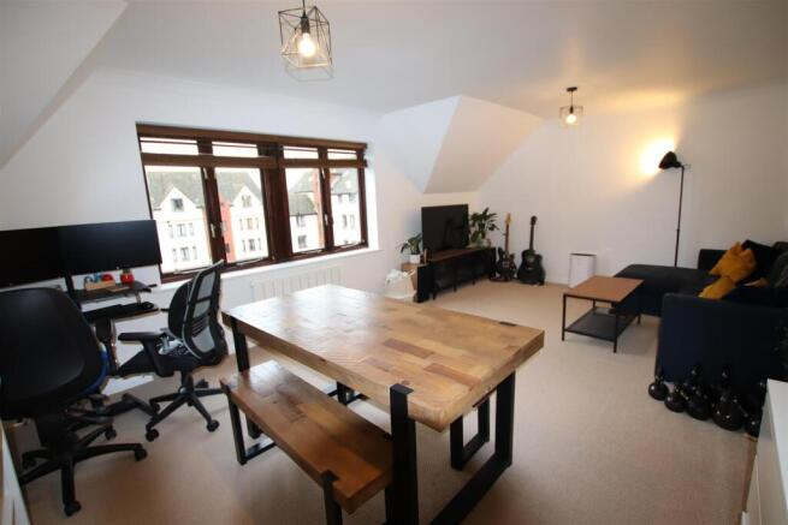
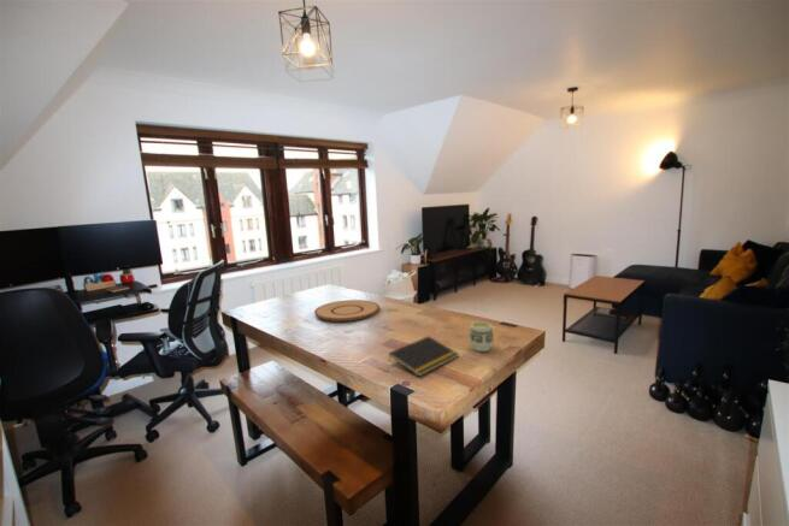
+ plate (347, 309)
+ cup (481, 336)
+ notepad (424, 354)
